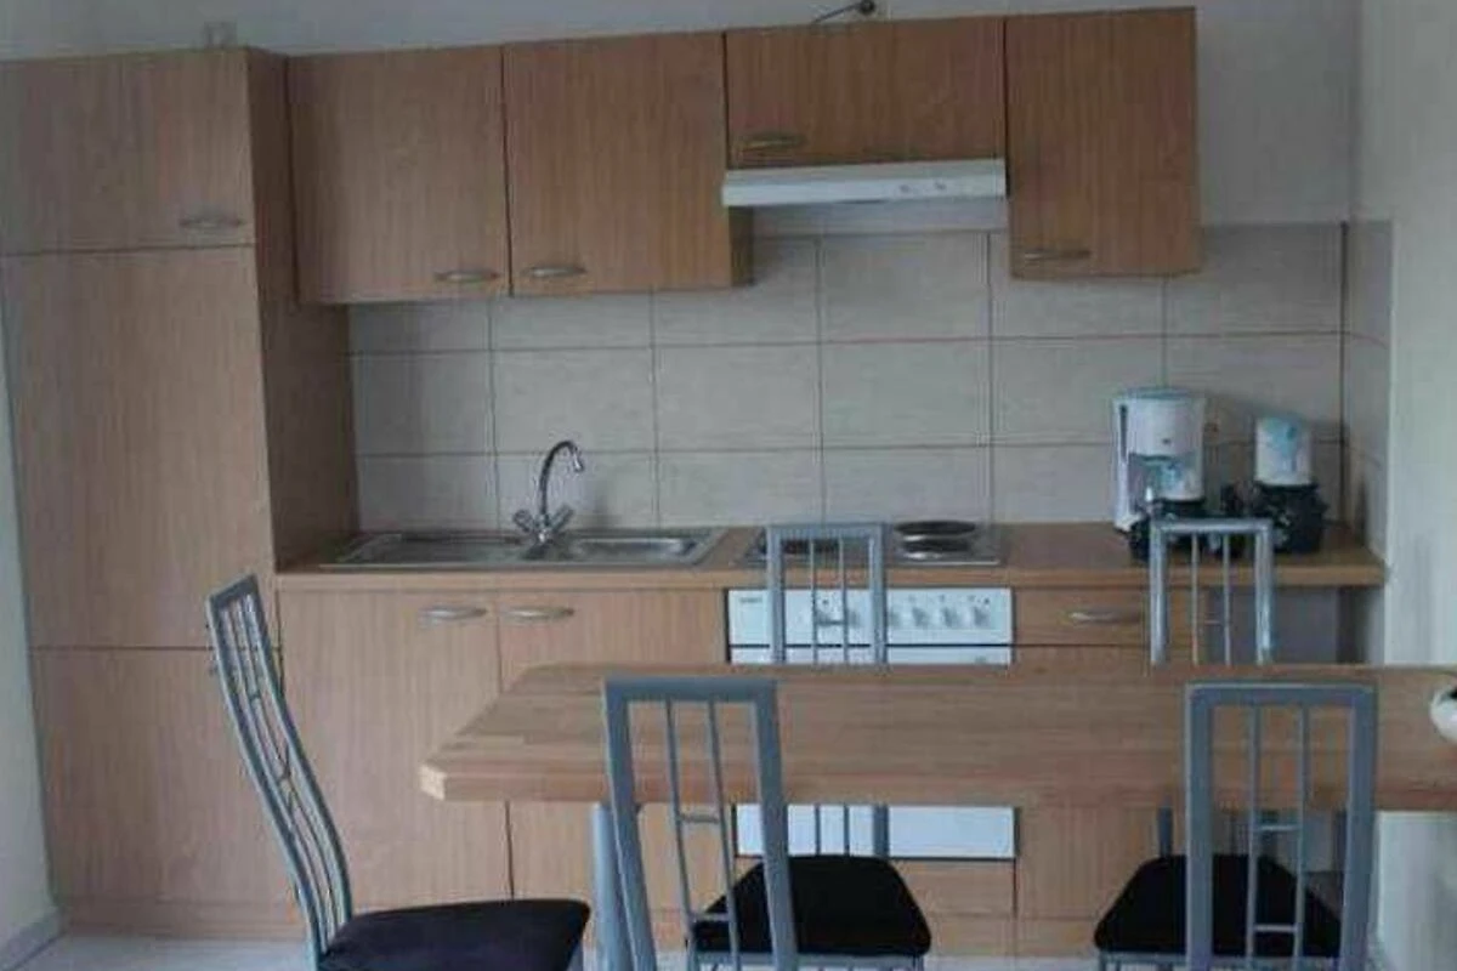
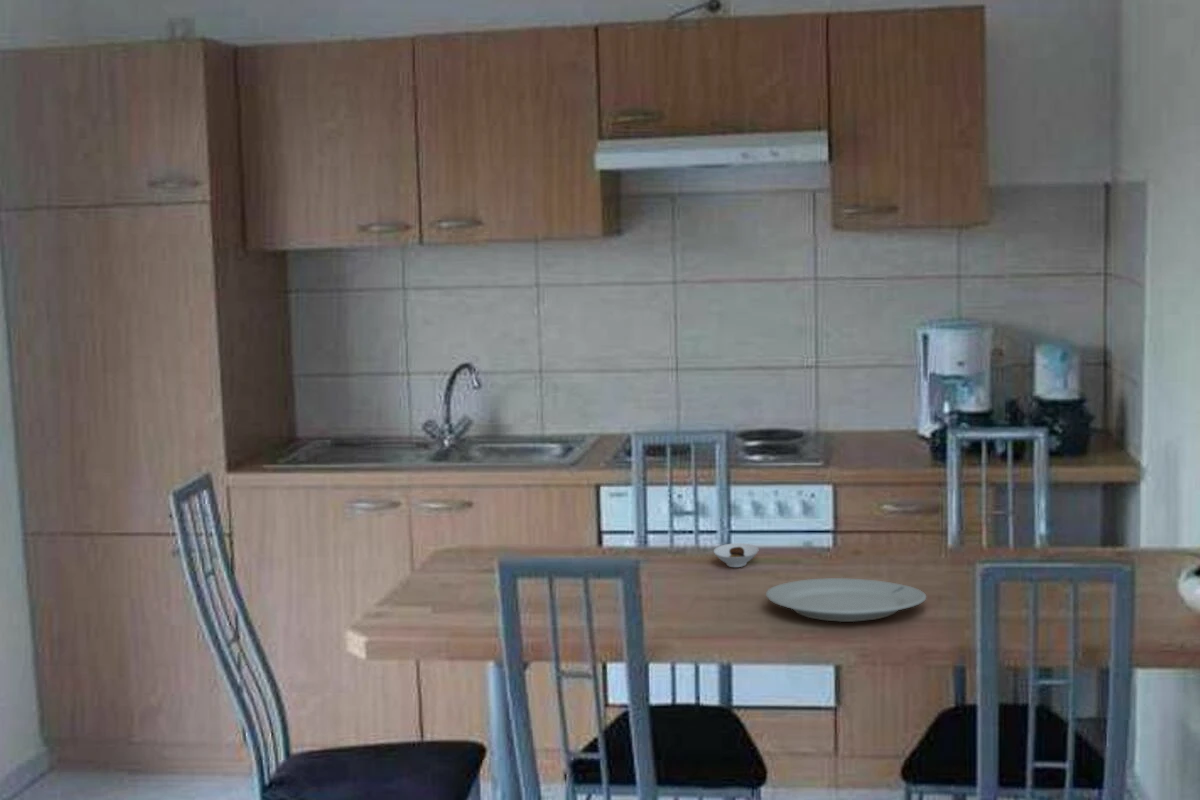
+ chinaware (845, 601)
+ saucer (736, 555)
